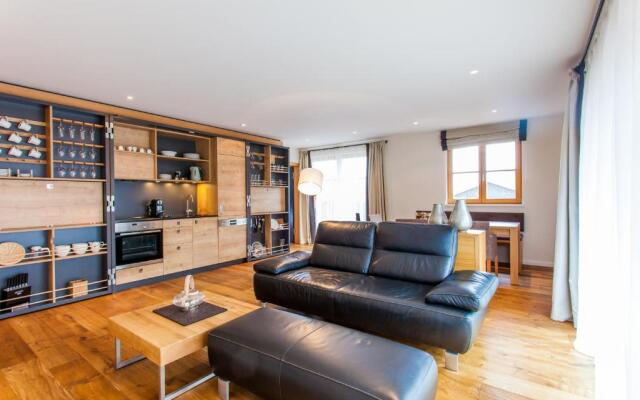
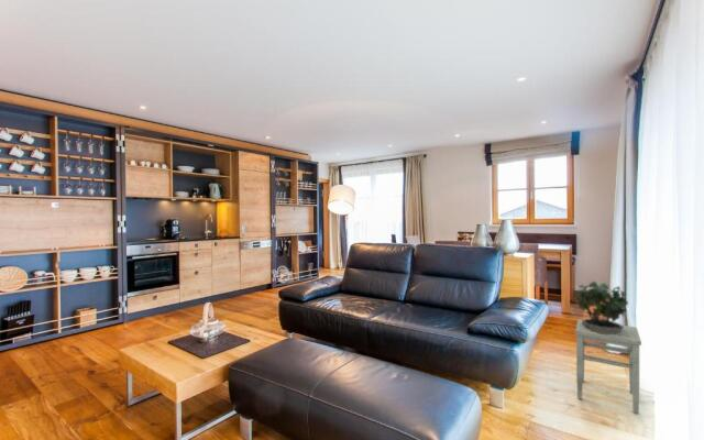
+ stool (606, 362)
+ potted plant (600, 302)
